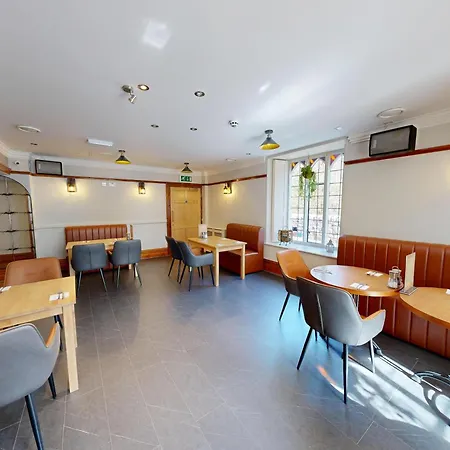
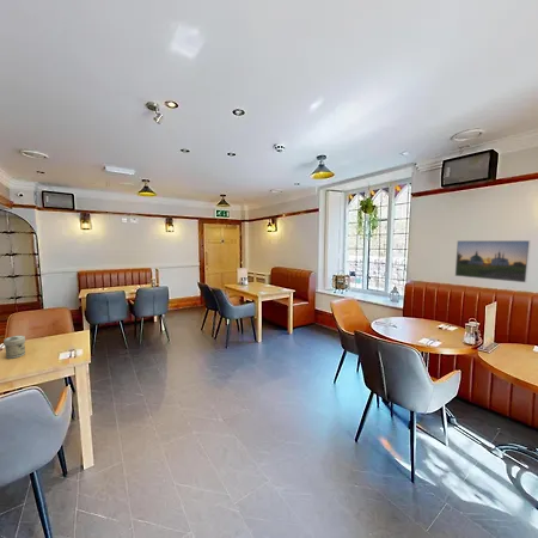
+ jar (14, 346)
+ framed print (489, 259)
